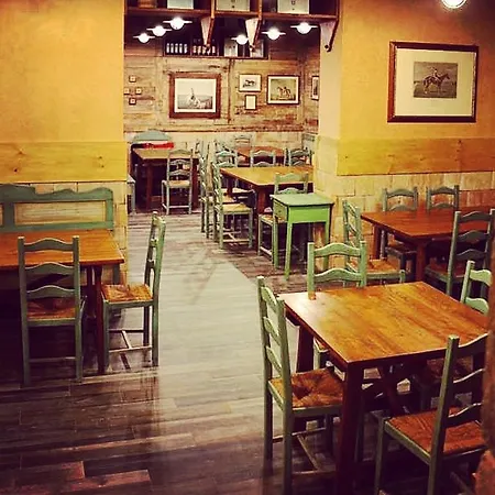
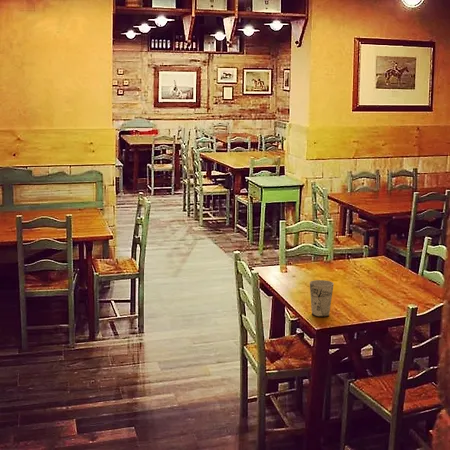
+ cup (321, 298)
